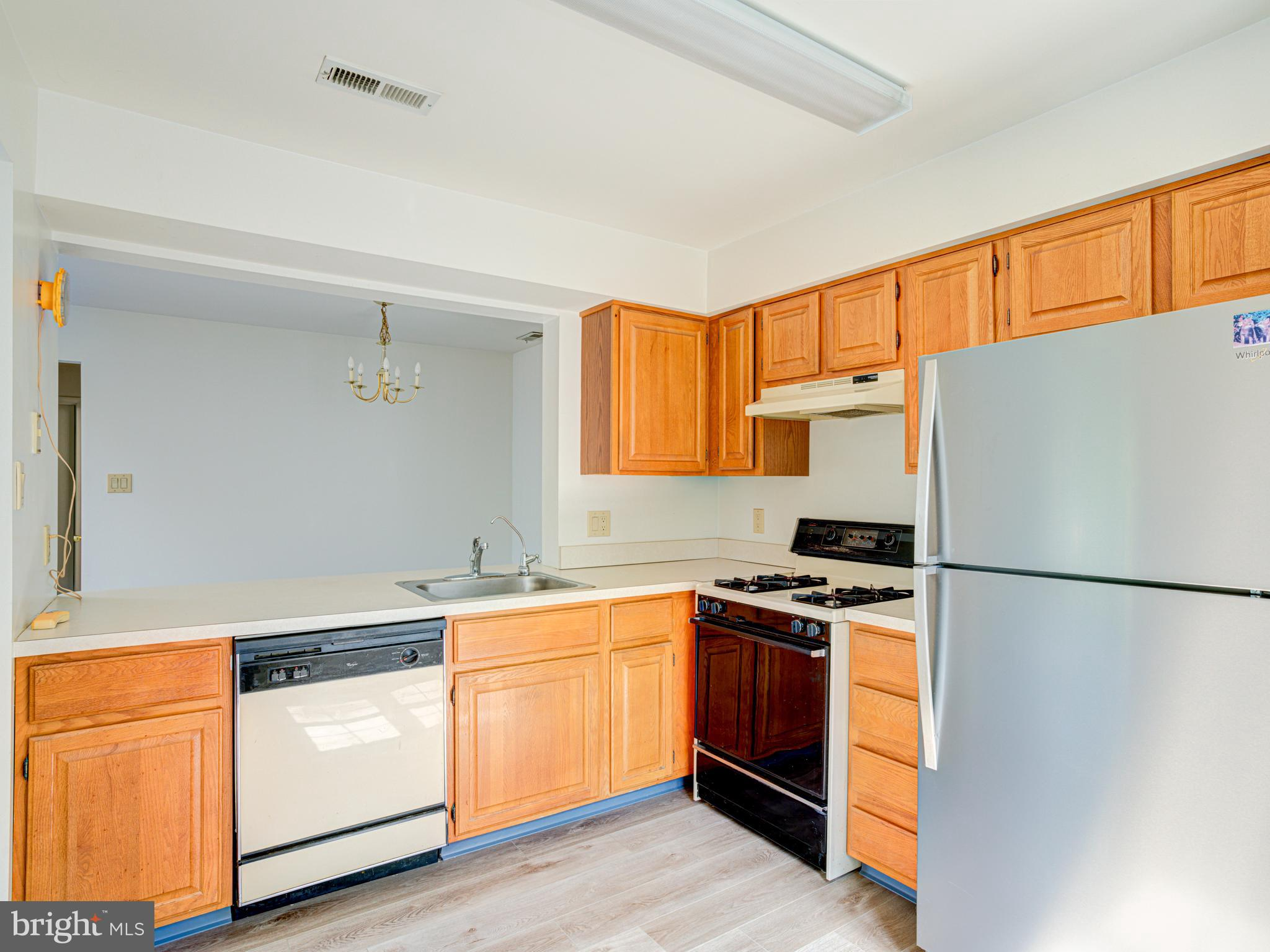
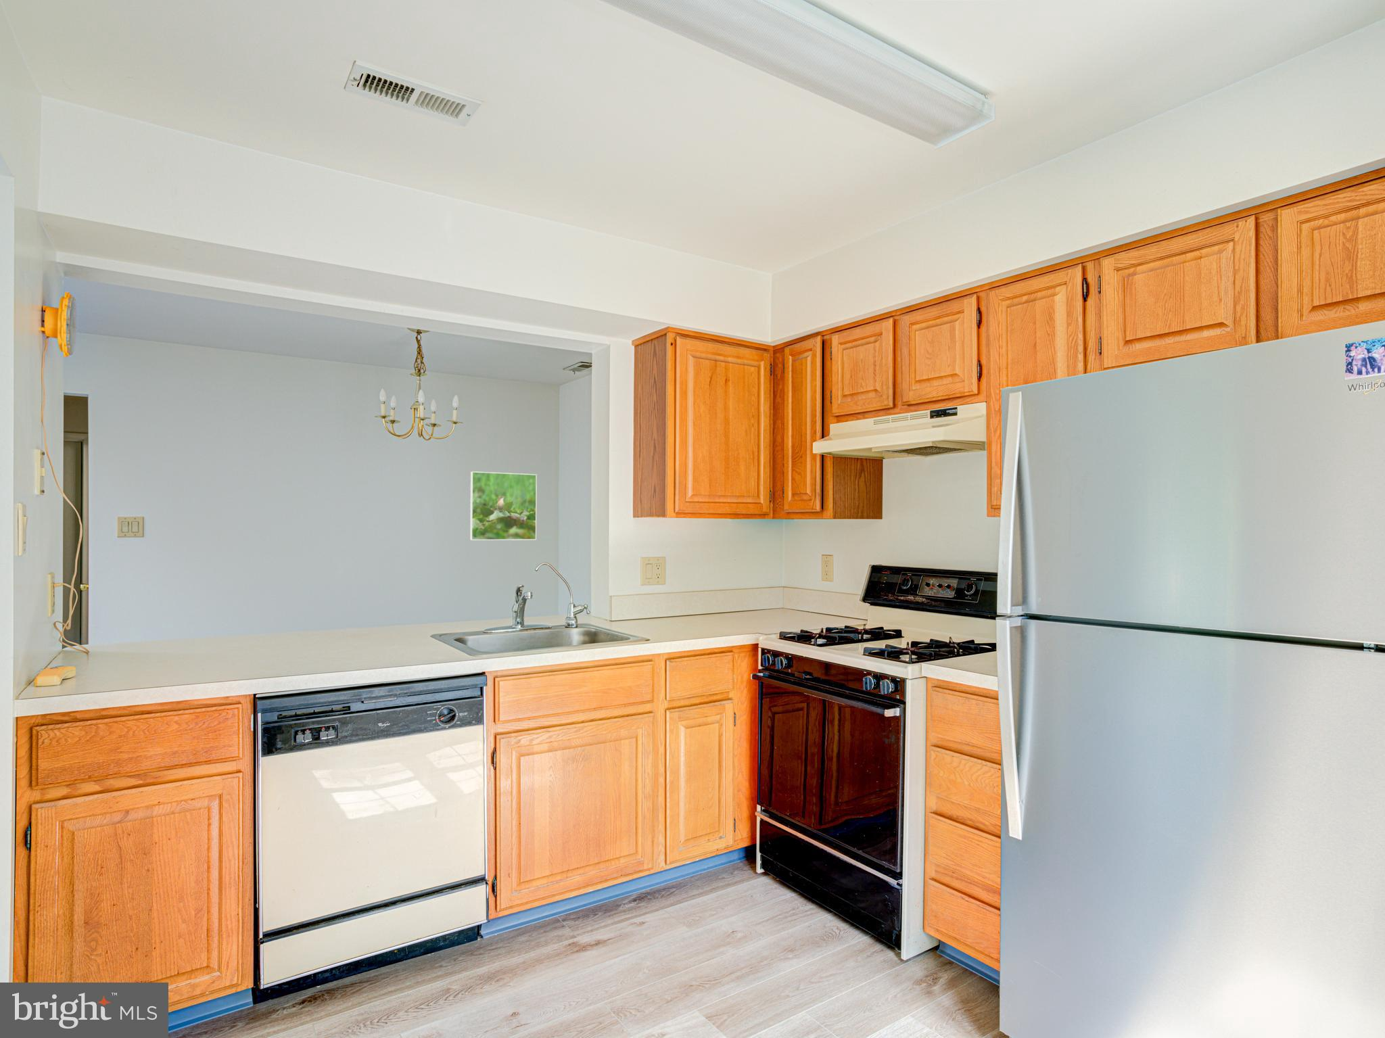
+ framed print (504, 507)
